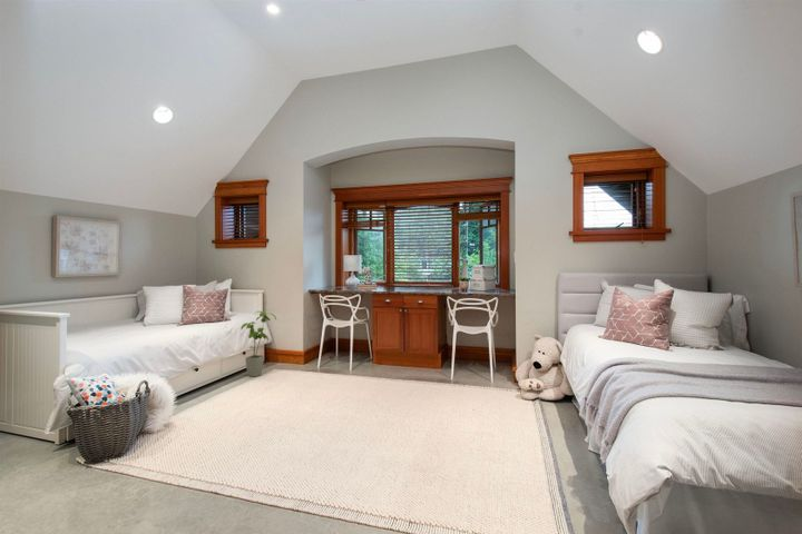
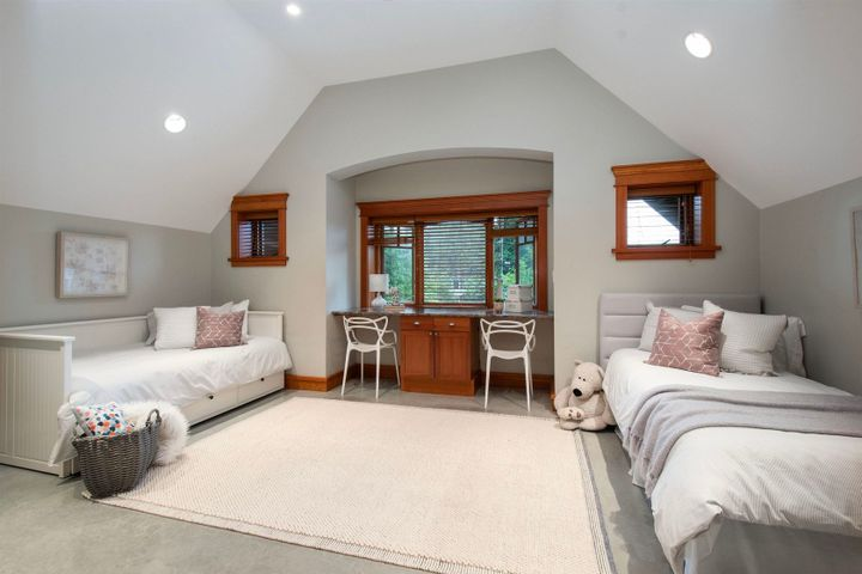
- house plant (258, 342)
